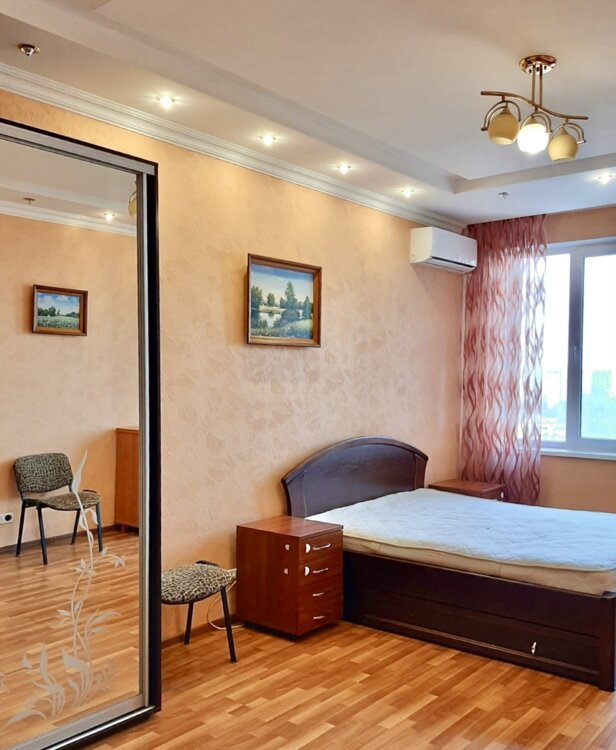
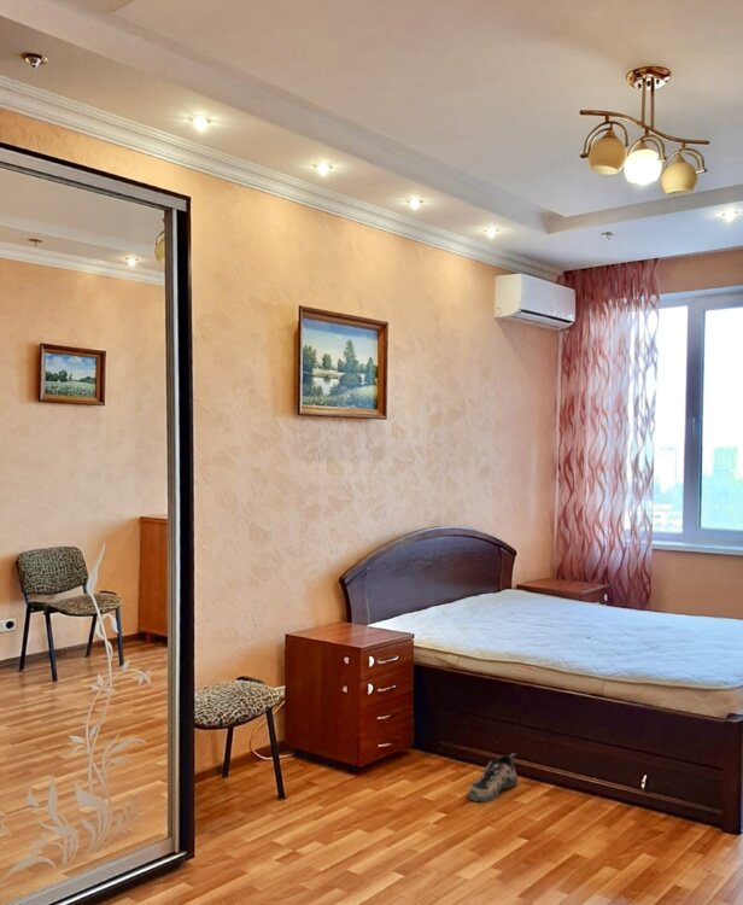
+ shoe (492, 775)
